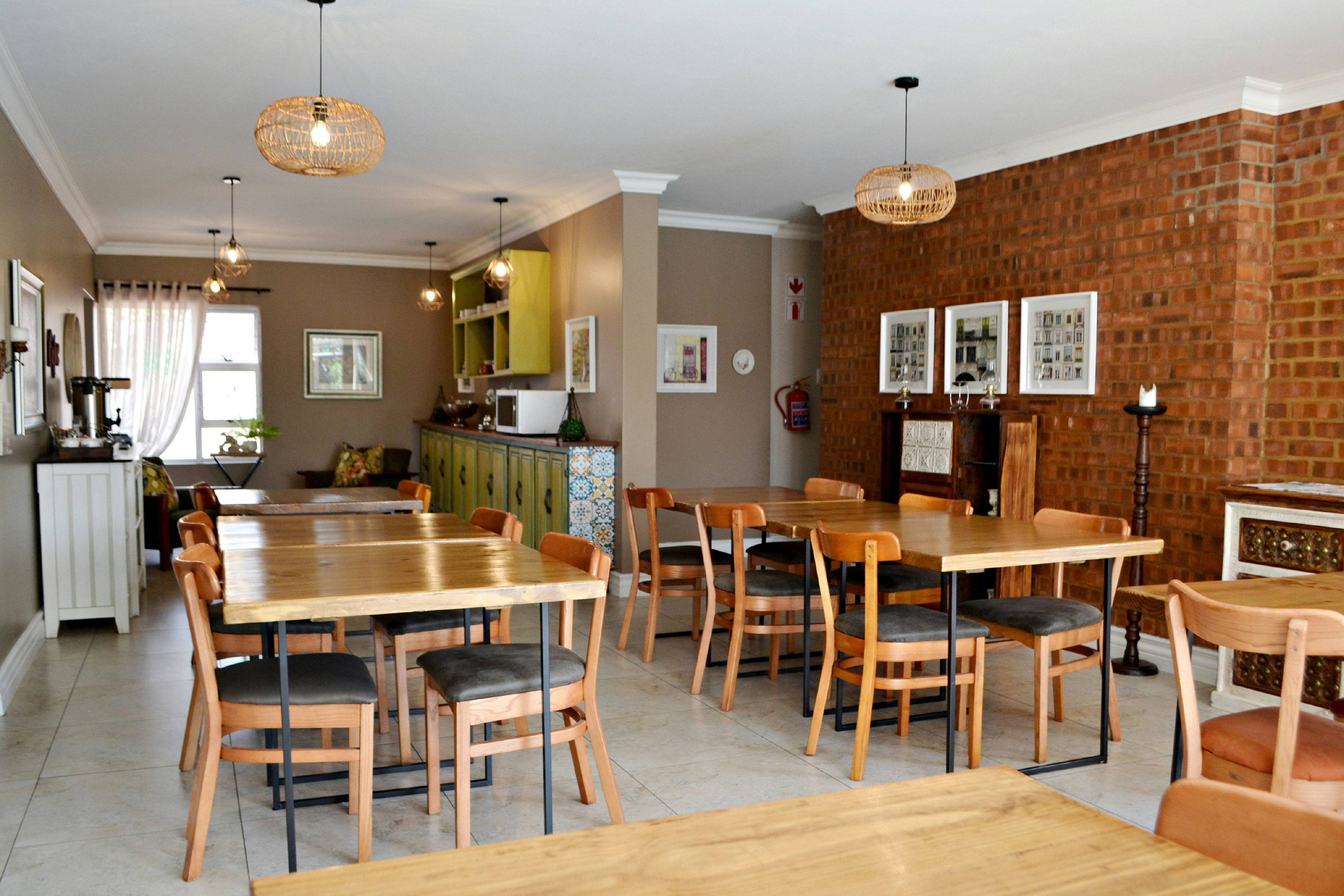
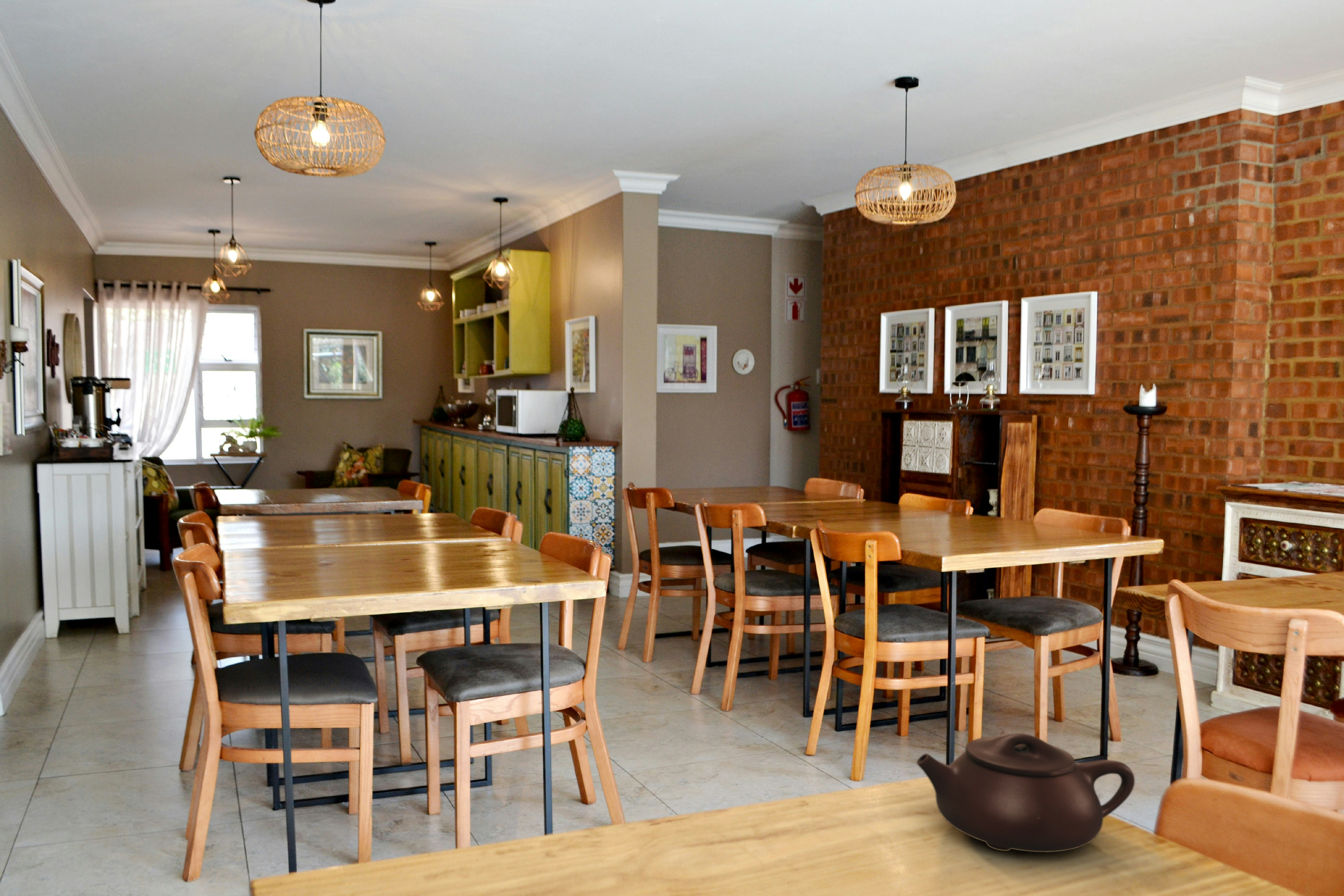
+ teapot (1023, 784)
